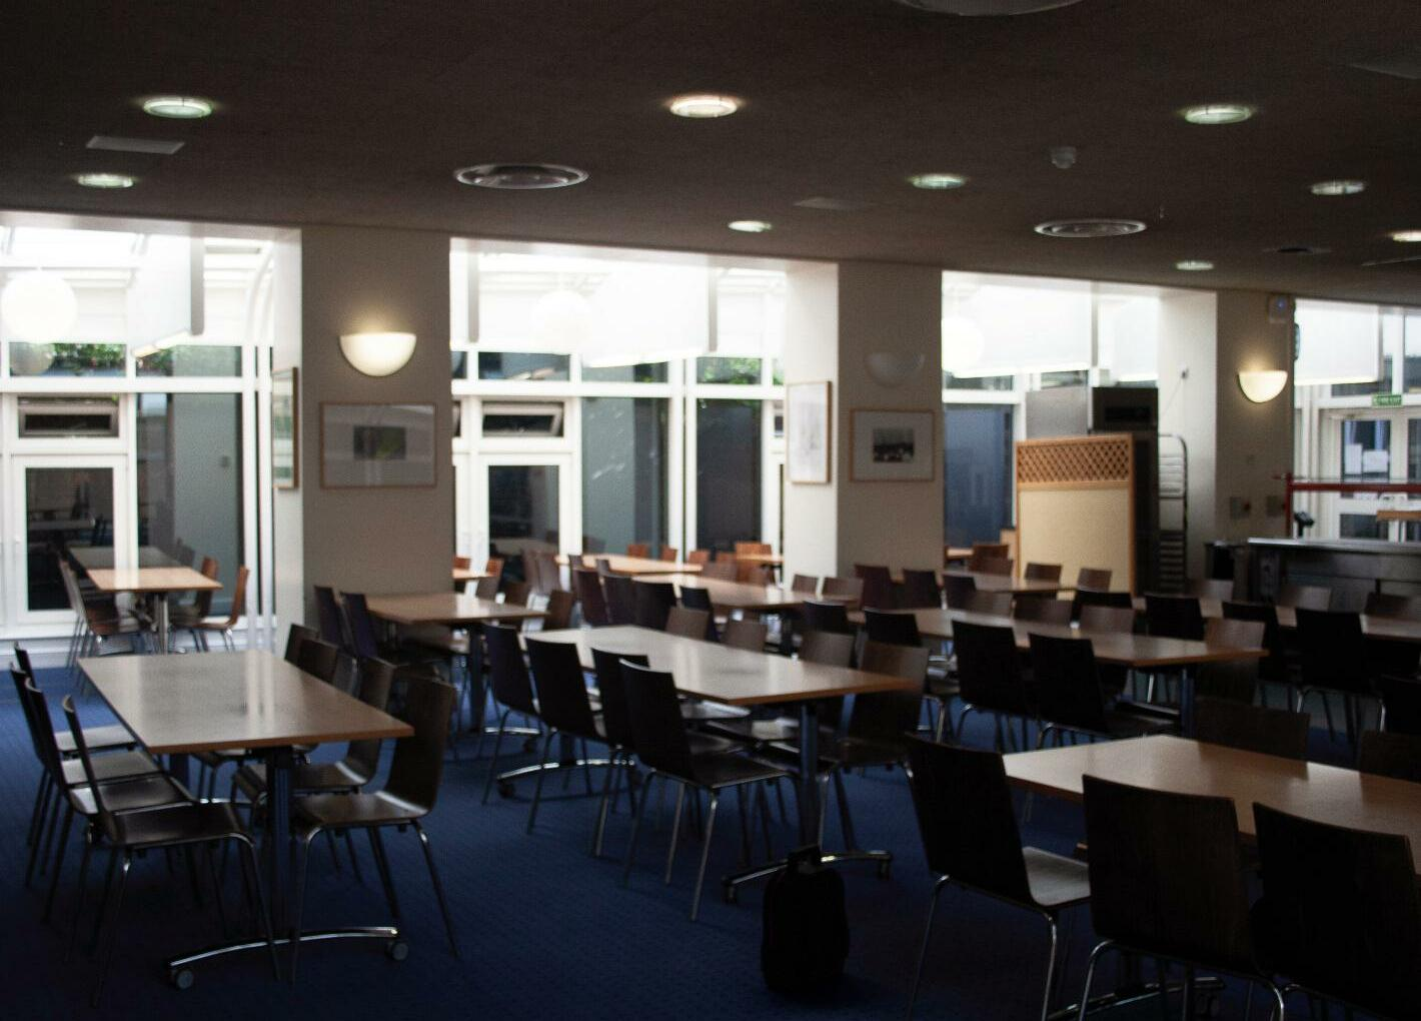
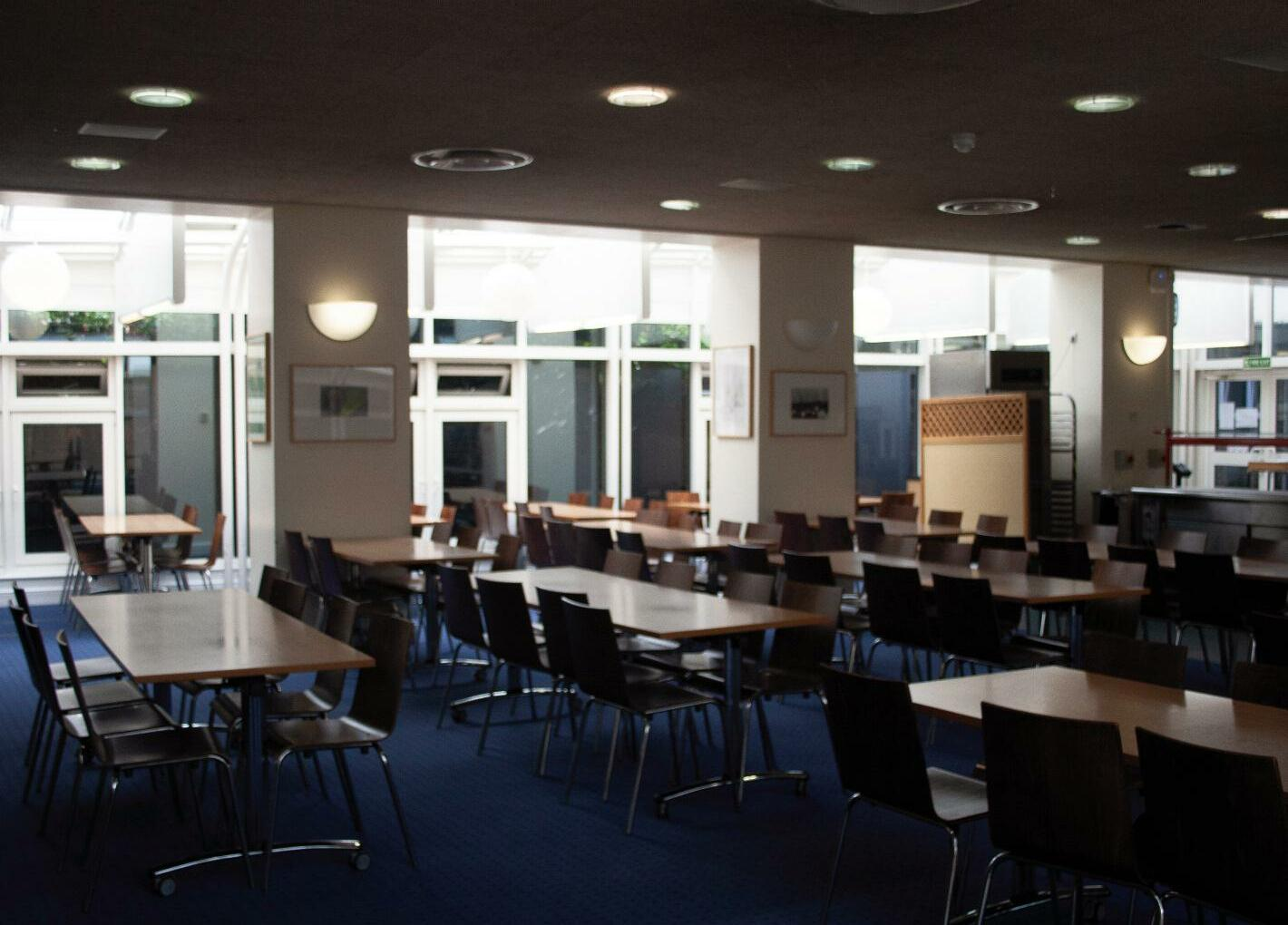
- backpack (806, 913)
